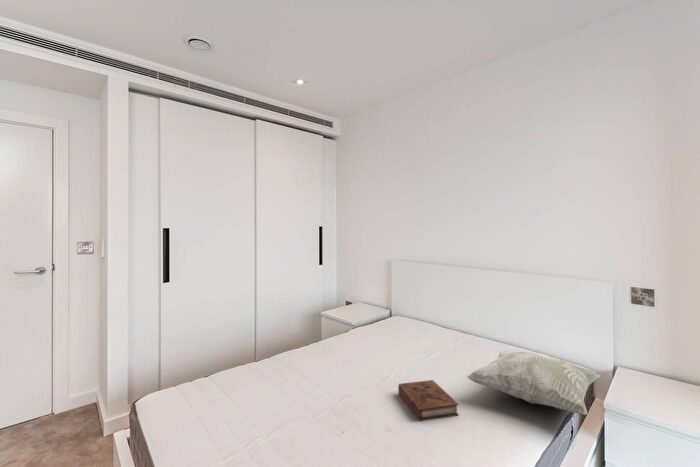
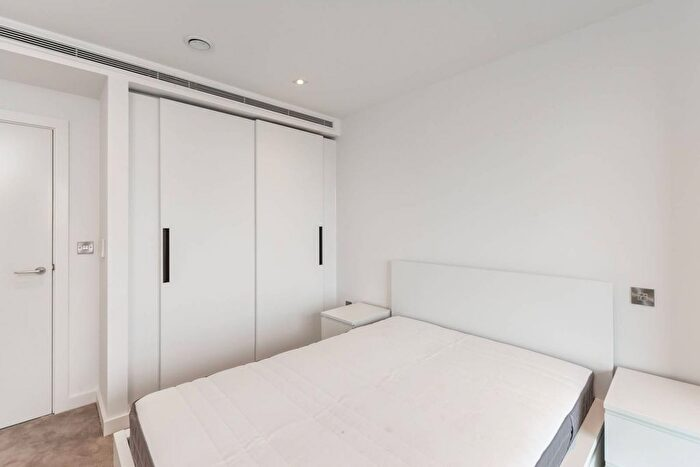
- book (426, 398)
- decorative pillow (534, 376)
